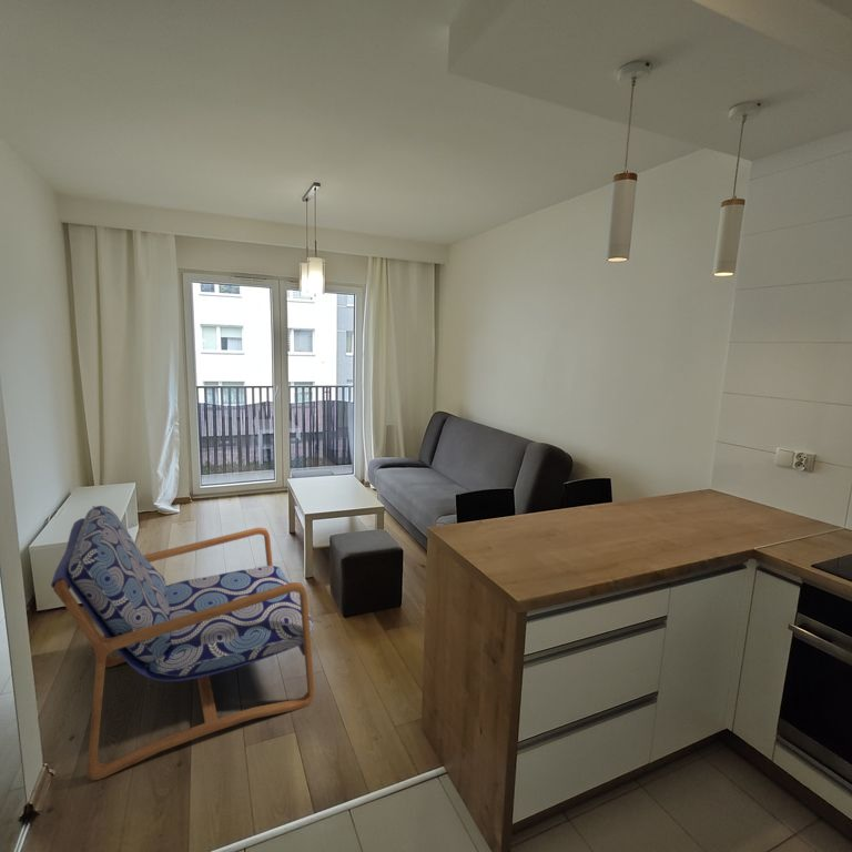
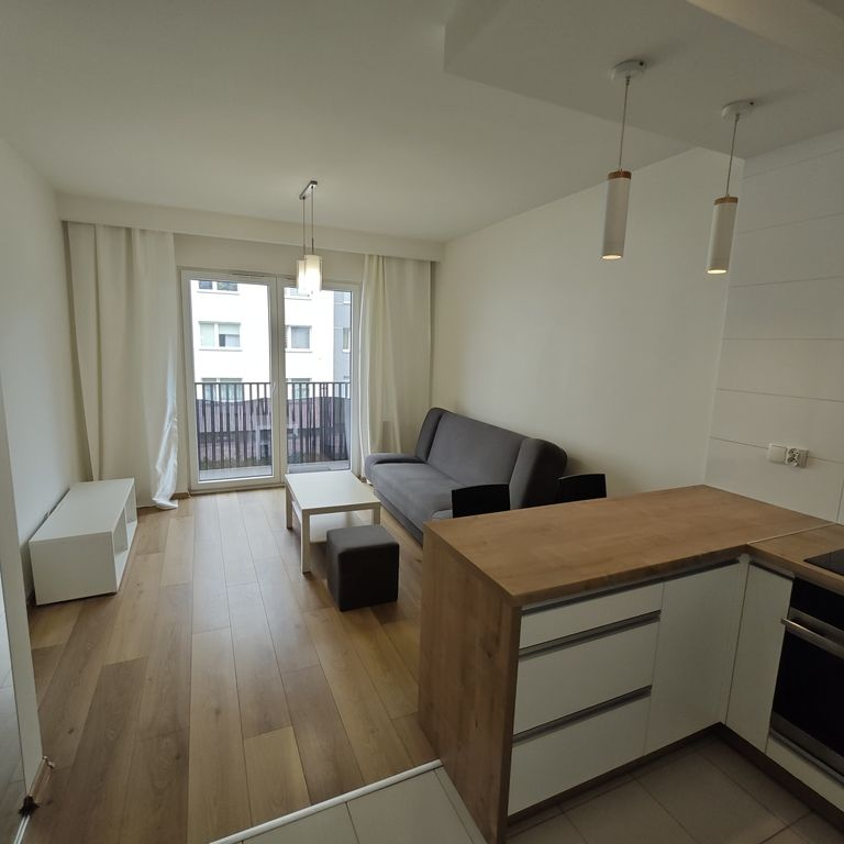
- armchair (196, 600)
